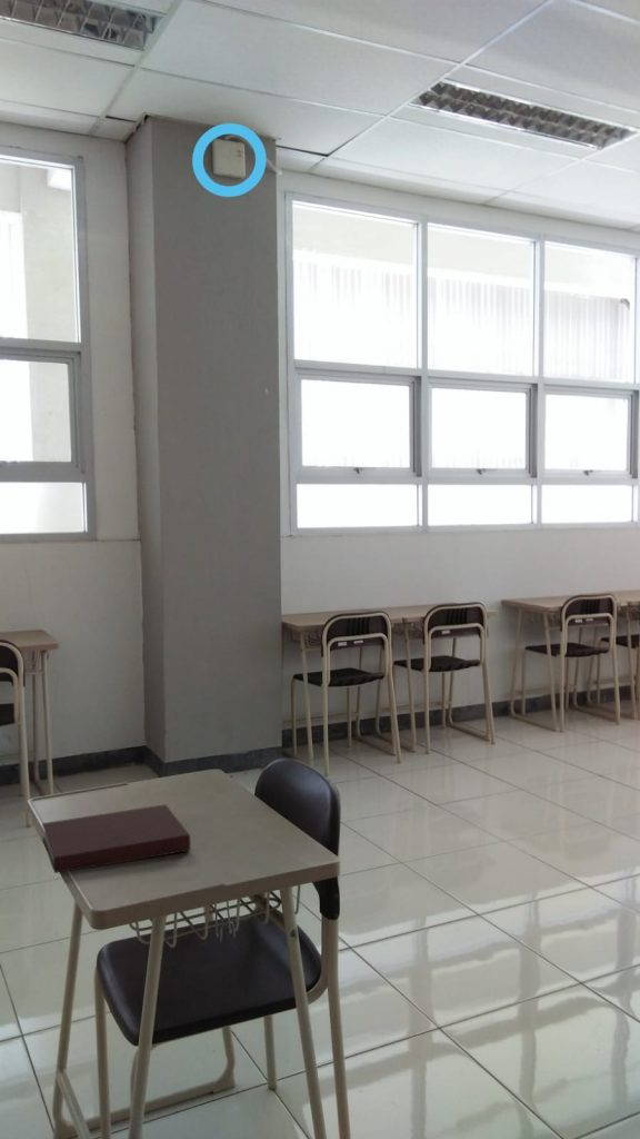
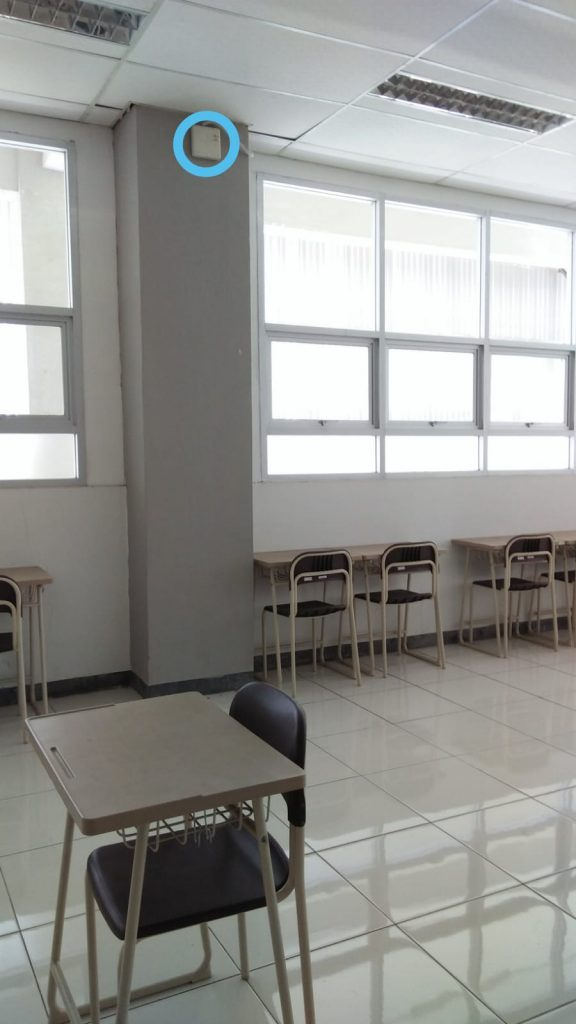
- notebook (114, 836)
